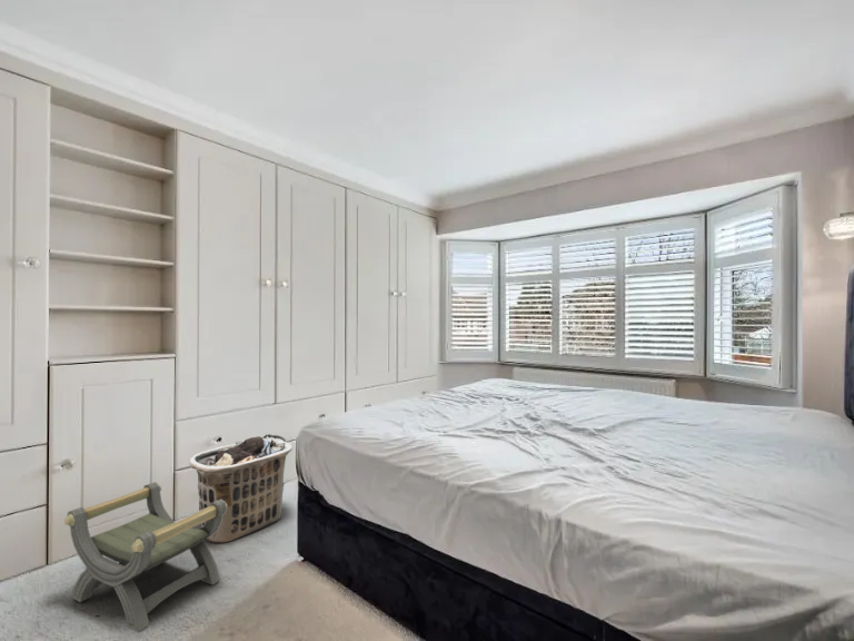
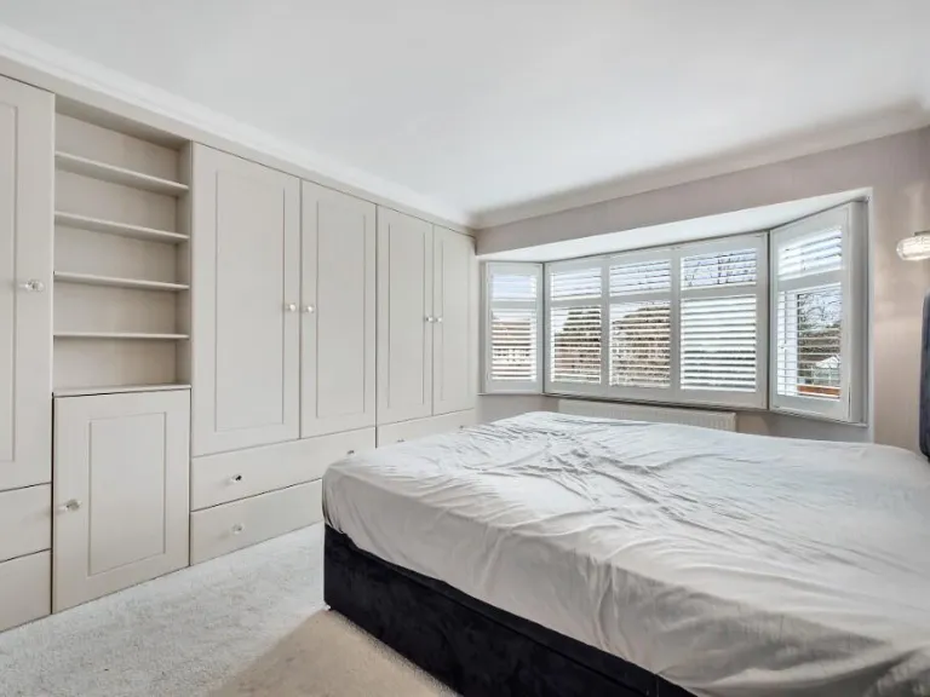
- stool (148, 546)
- clothes hamper (242, 481)
